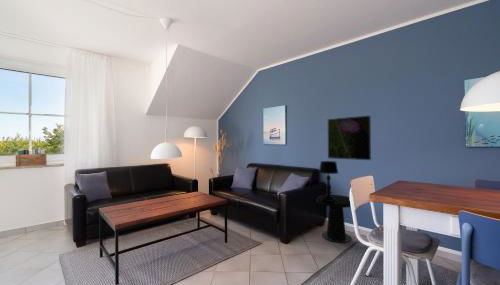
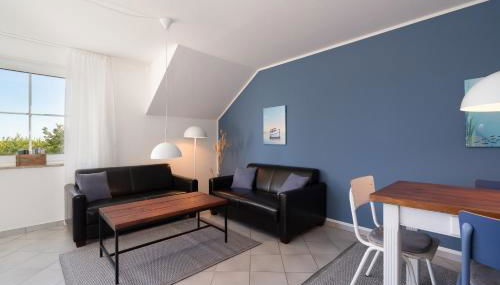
- table lamp (328, 180)
- side table (336, 217)
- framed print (347, 138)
